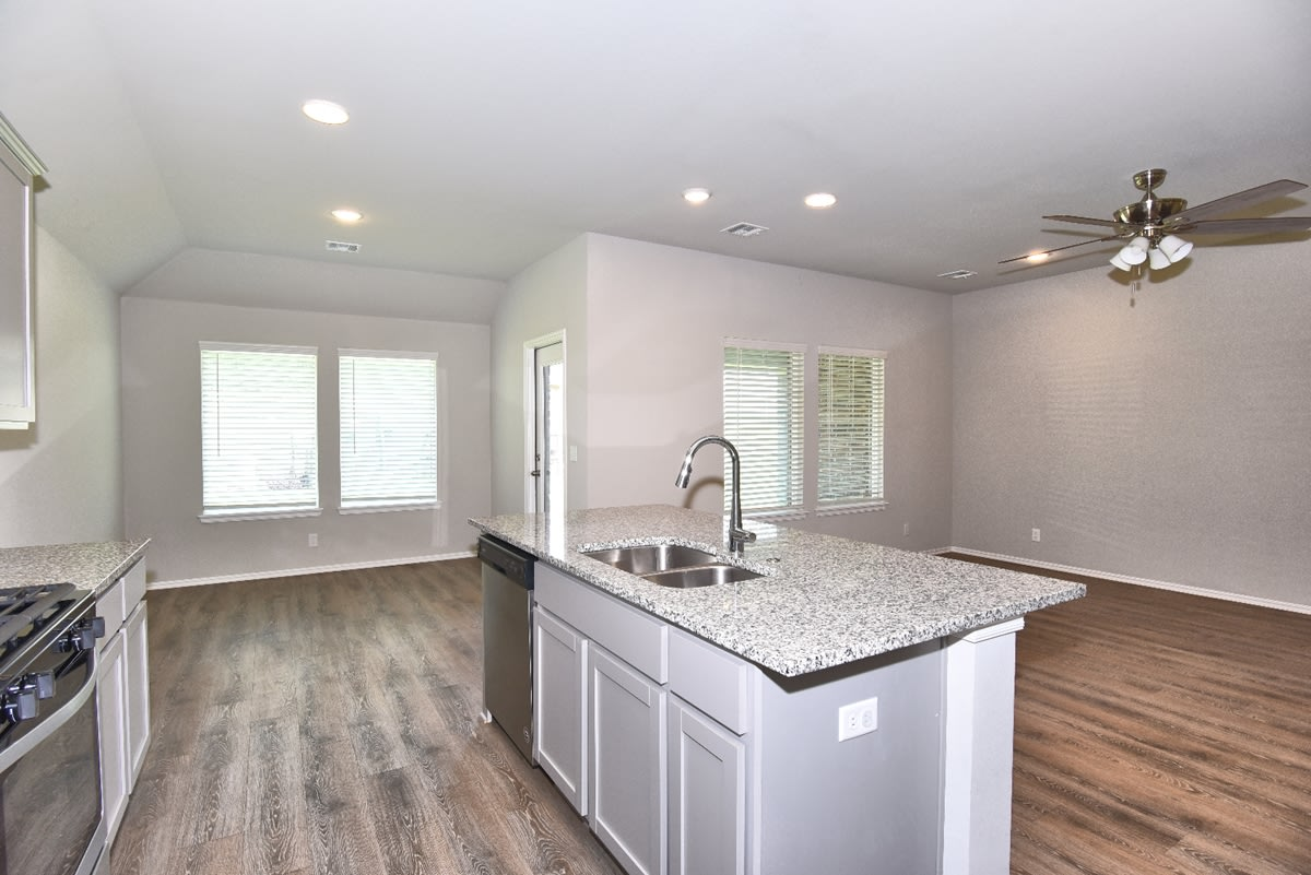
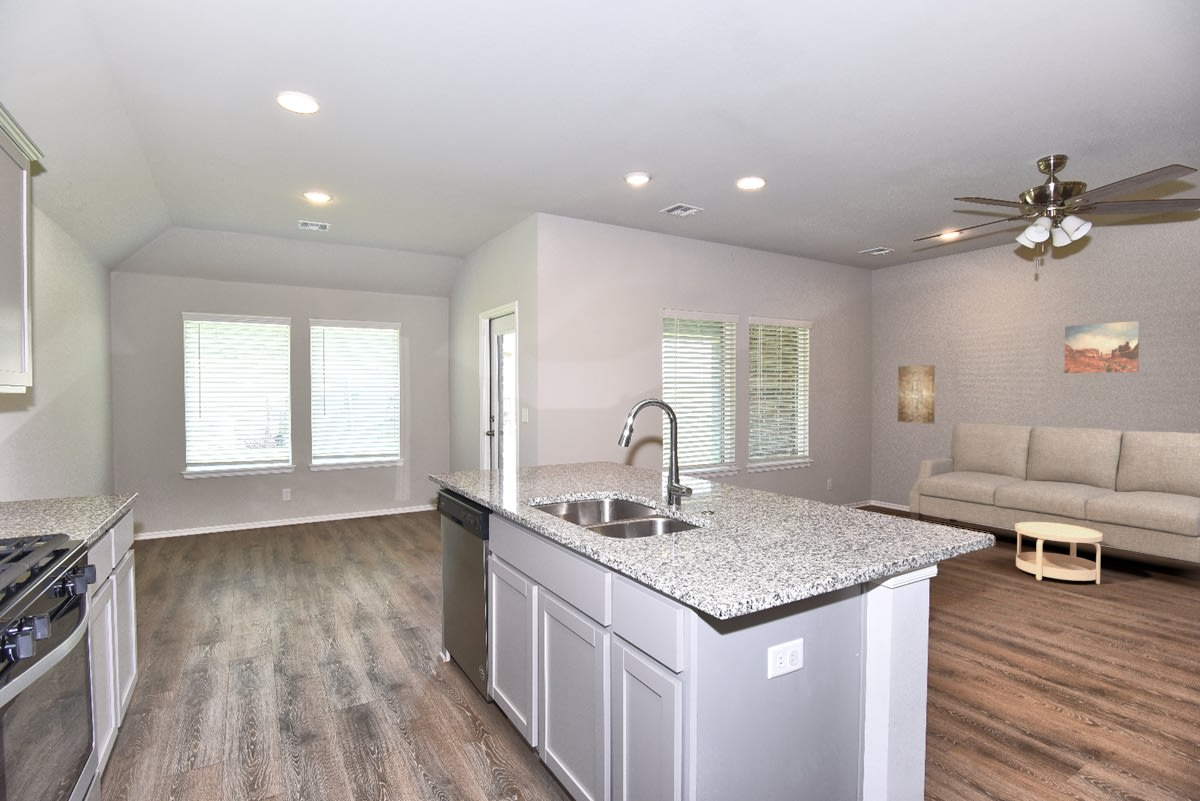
+ wall art (916, 394)
+ wall art (1100, 348)
+ sofa (1060, 488)
+ side table (1055, 553)
